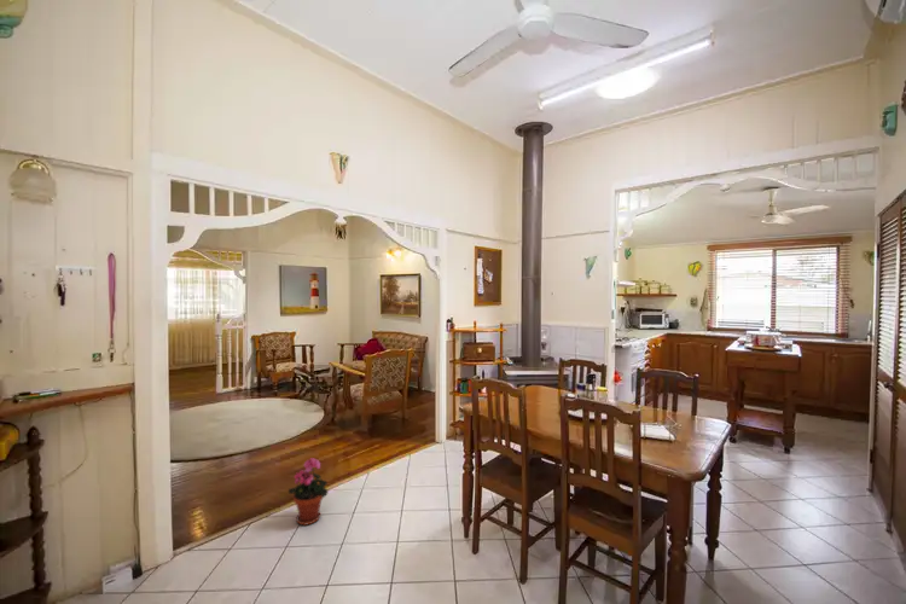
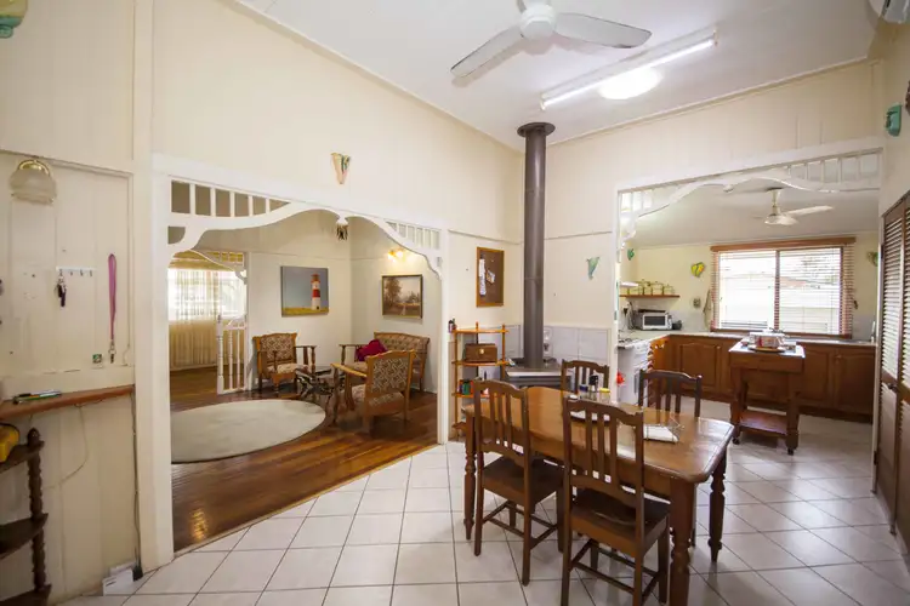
- potted plant (308, 488)
